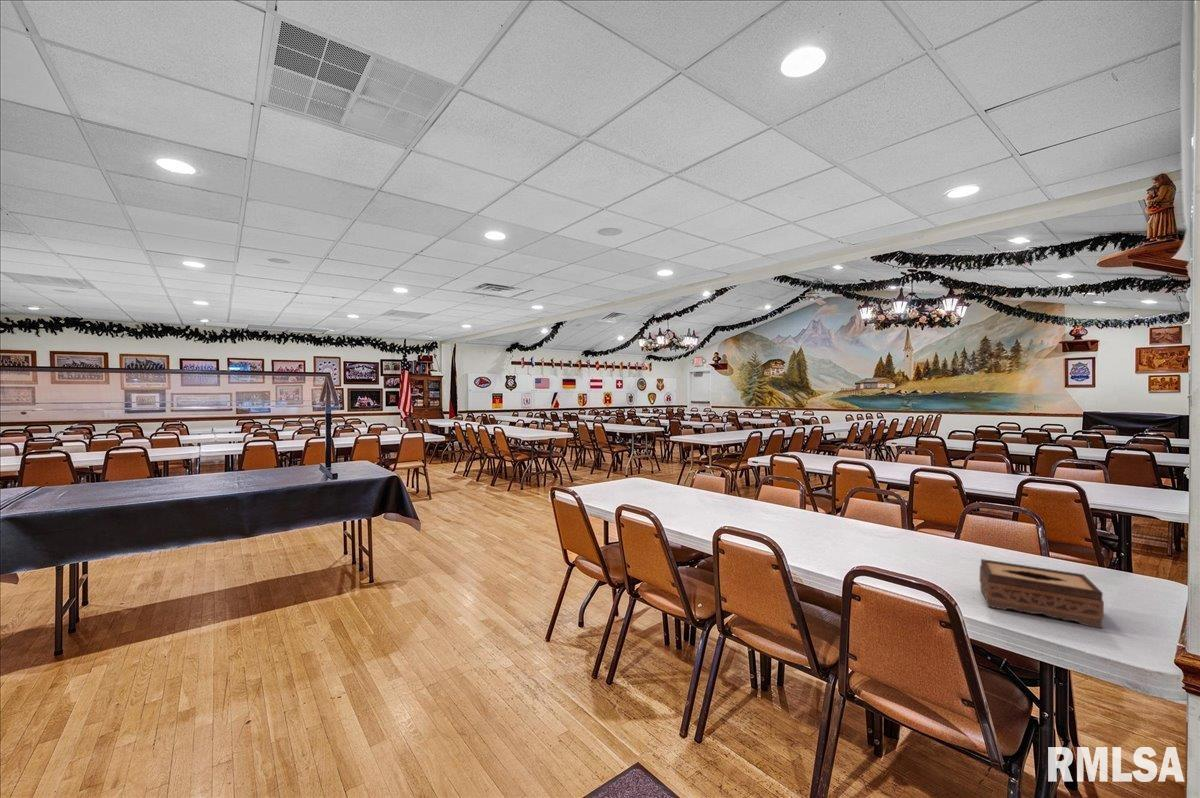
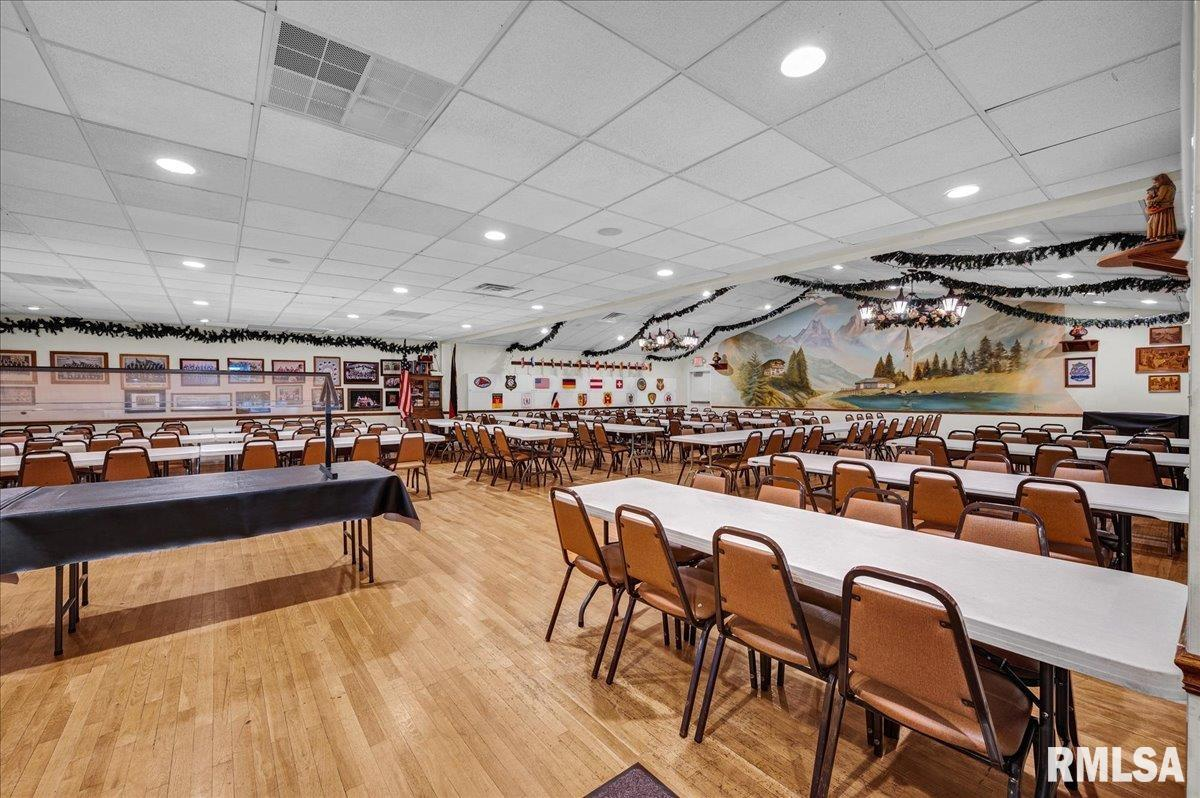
- tissue box (1035, 590)
